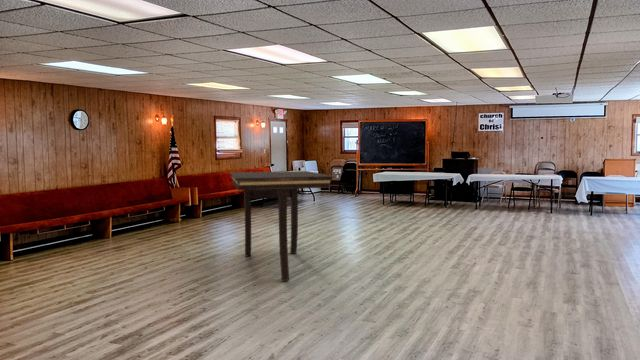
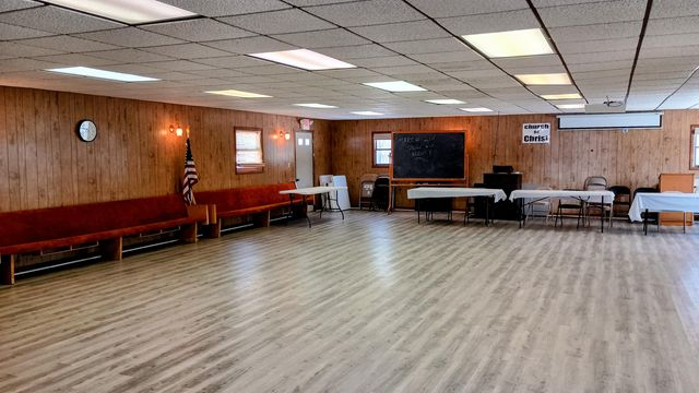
- dining table (279, 220)
